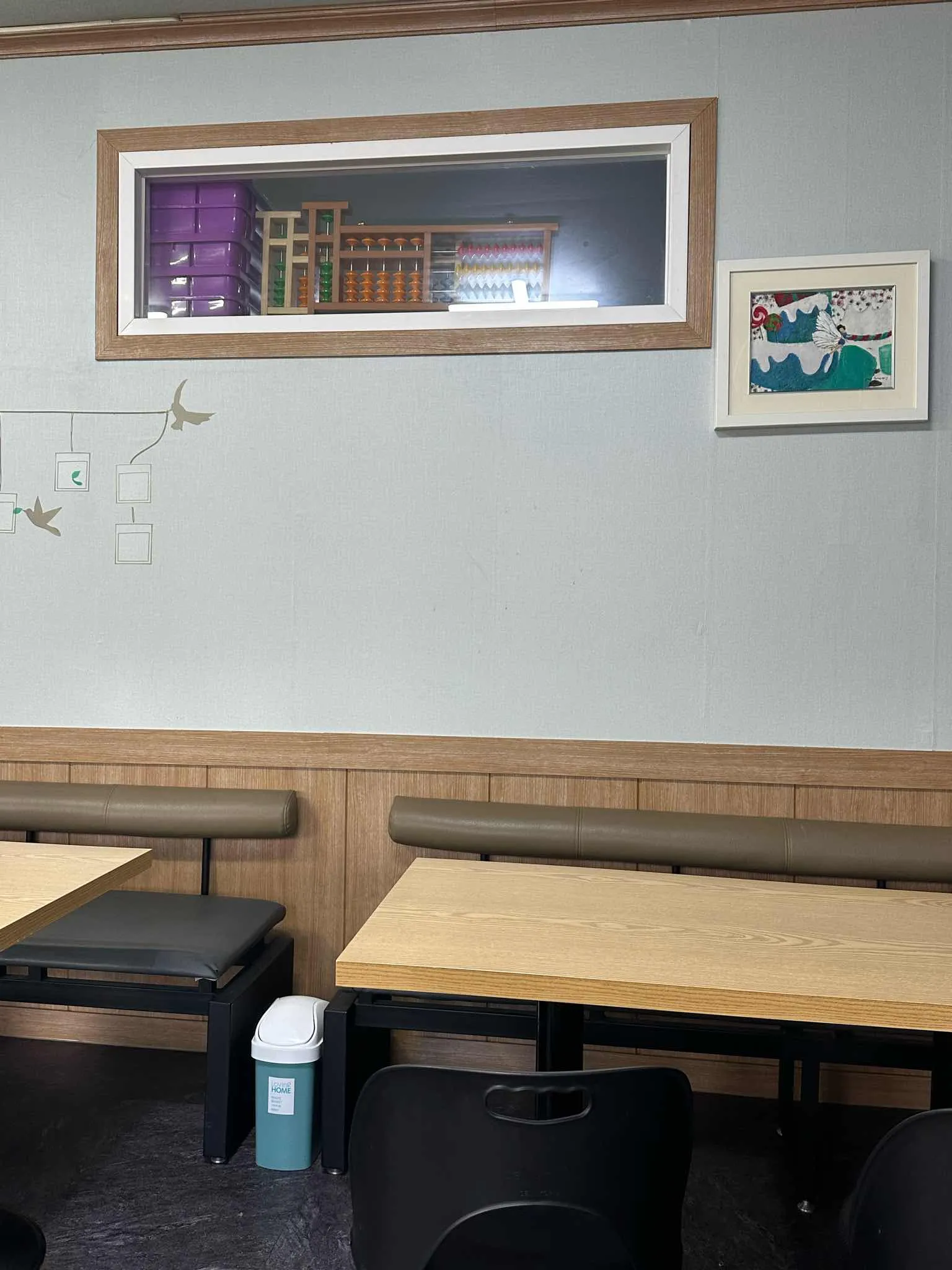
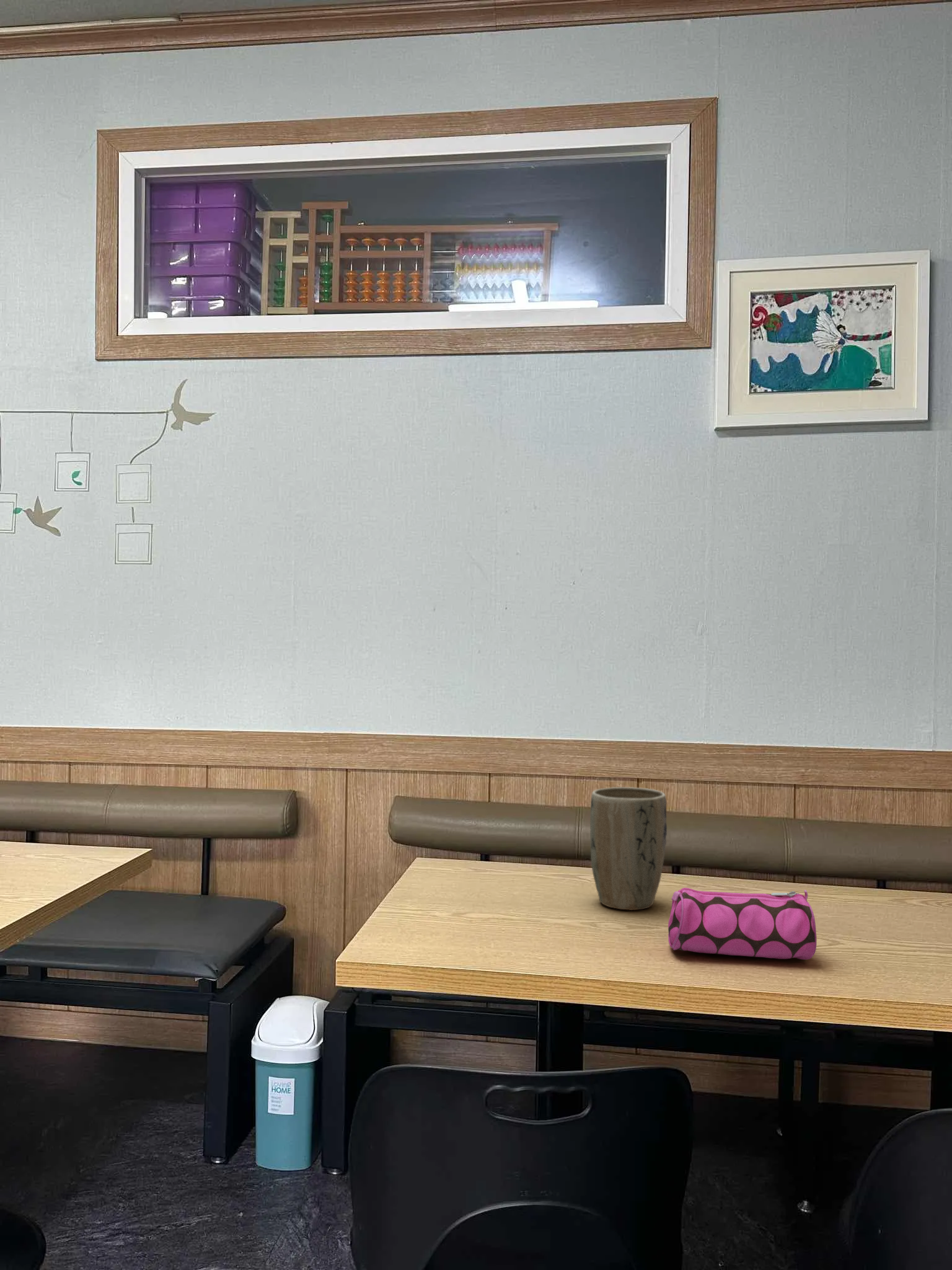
+ plant pot (628, 848)
+ pencil case (739, 920)
